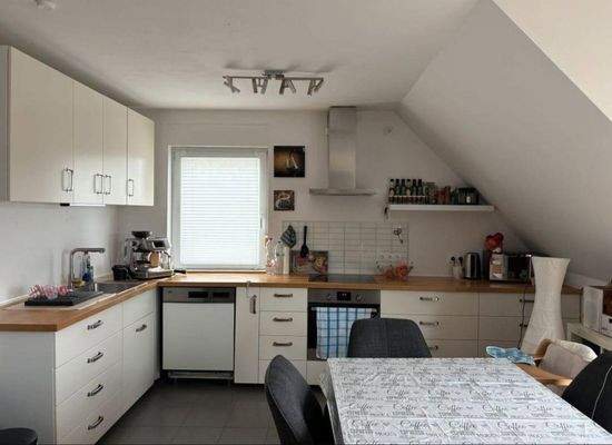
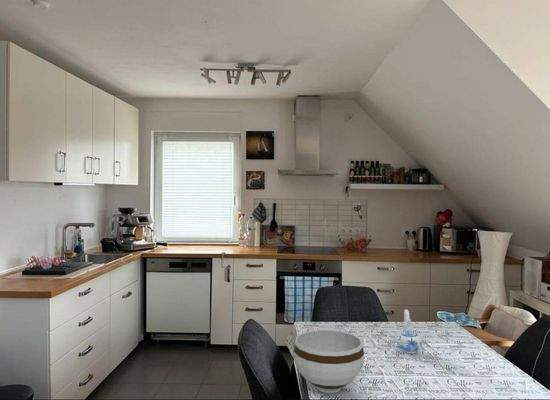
+ ceramic pitcher (409, 331)
+ bowl (328, 363)
